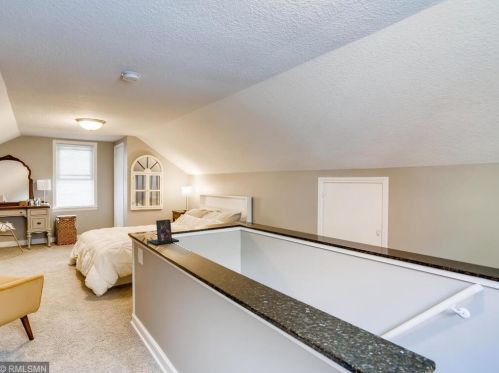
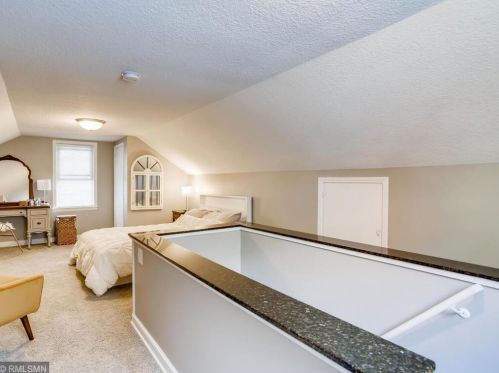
- photo frame (163, 231)
